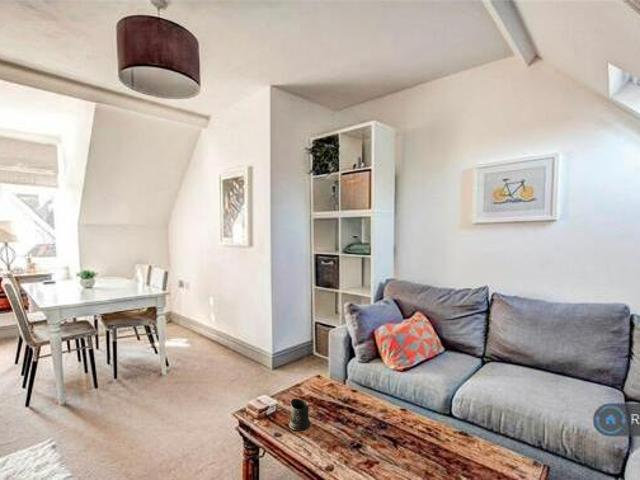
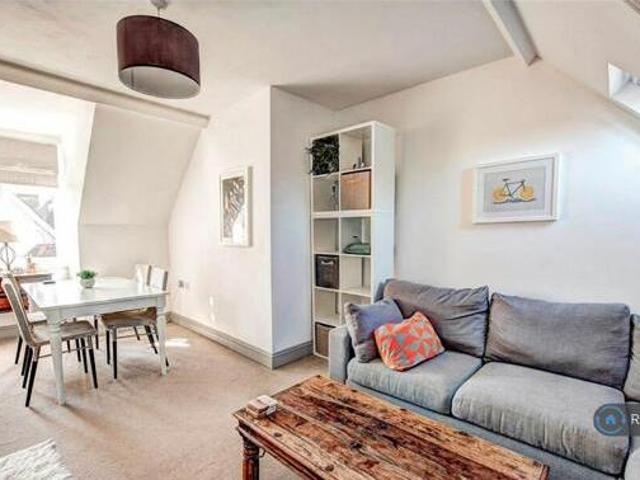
- mug (302, 413)
